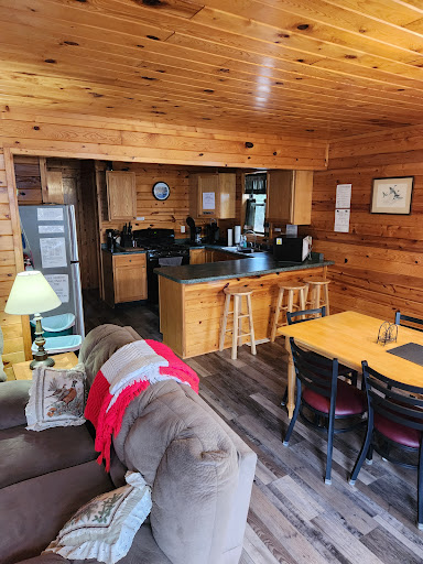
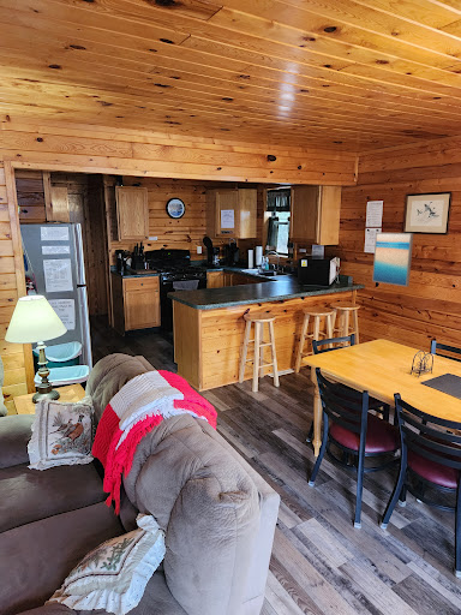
+ wall art (391, 258)
